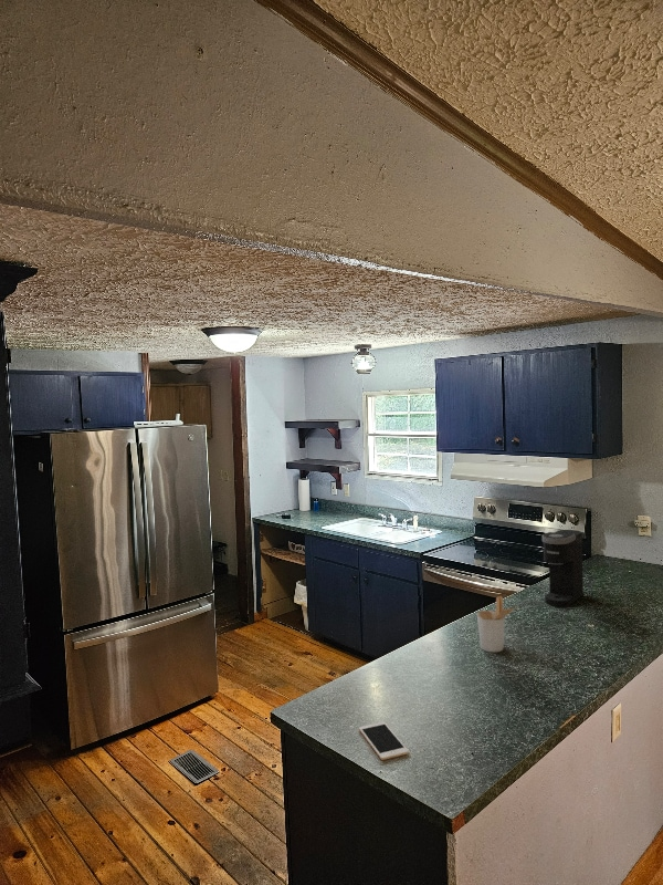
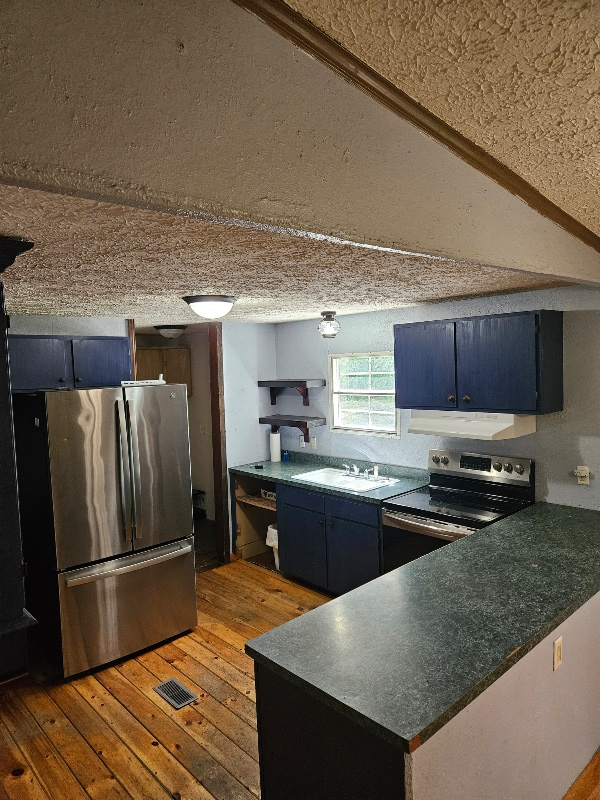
- utensil holder (496, 625)
- cell phone (382, 739)
- coffee maker (562, 565)
